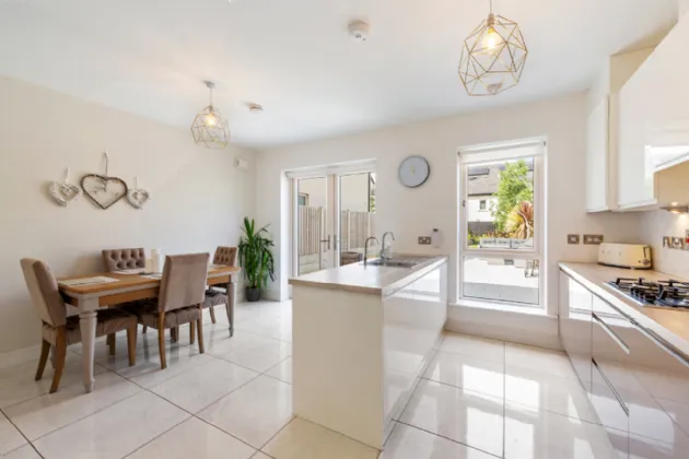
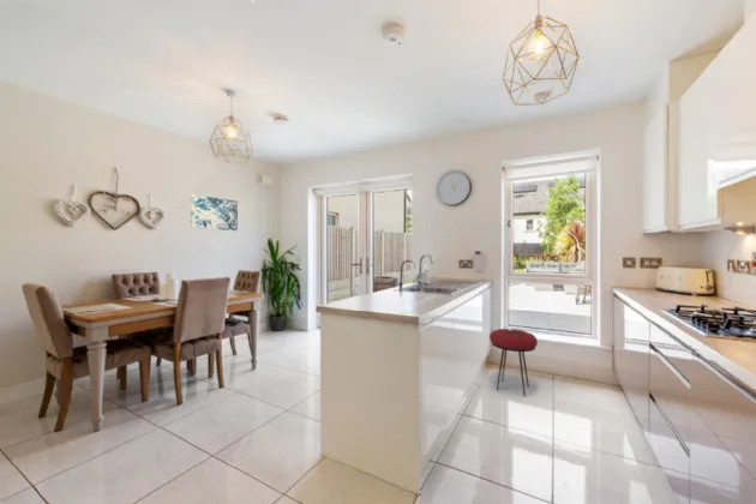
+ stool (520, 360)
+ wall art (215, 214)
